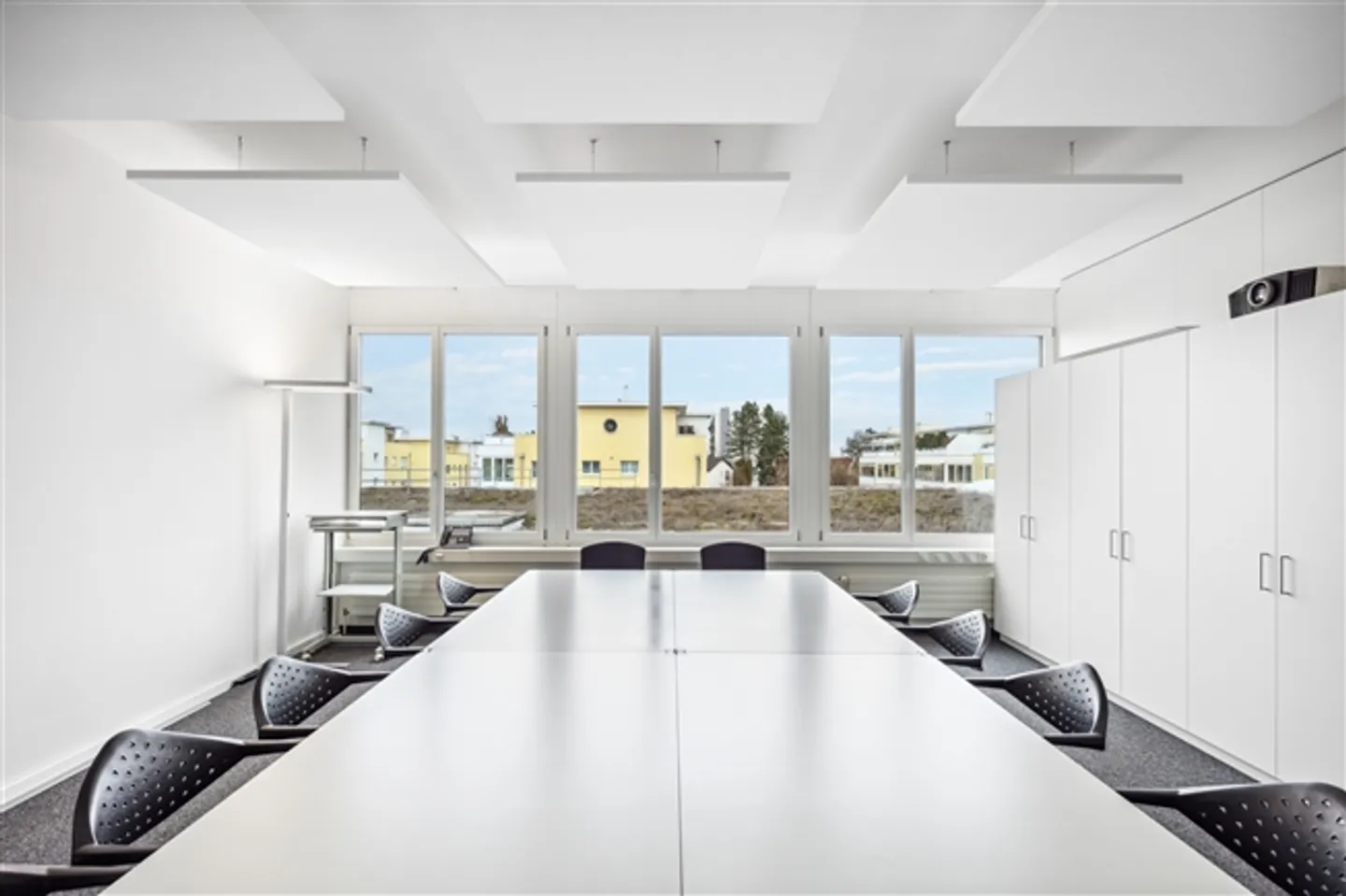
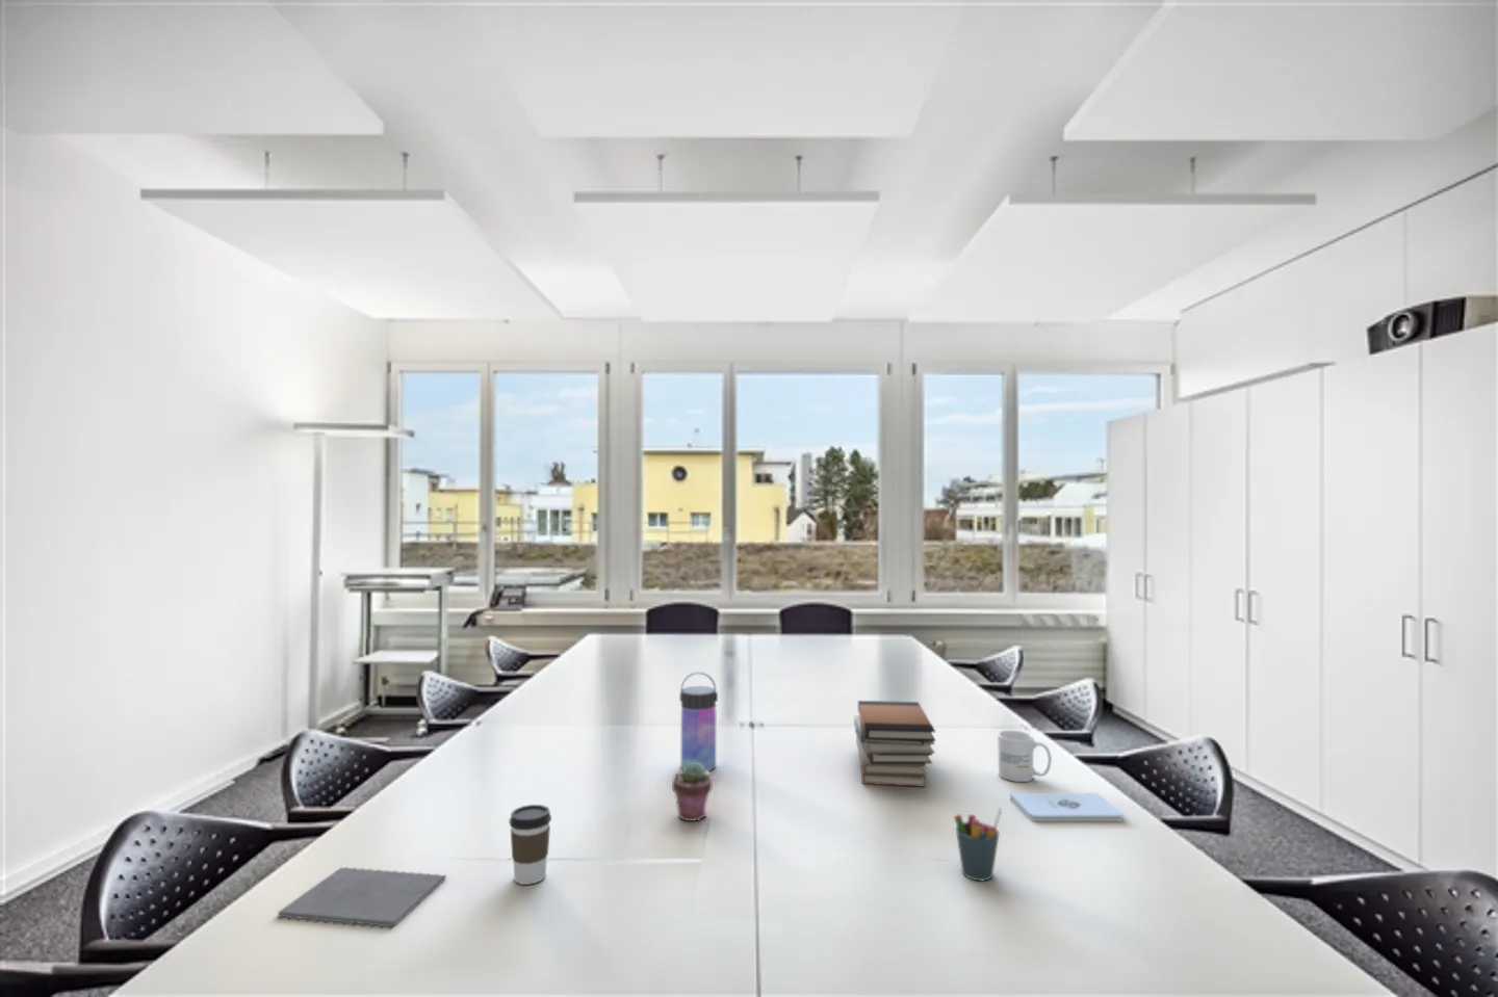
+ potted succulent (692, 789)
+ notepad (1065, 807)
+ book stack (891, 740)
+ notepad (365, 895)
+ pen holder (977, 840)
+ coffee cup (530, 845)
+ water bottle (698, 719)
+ mug (1022, 754)
